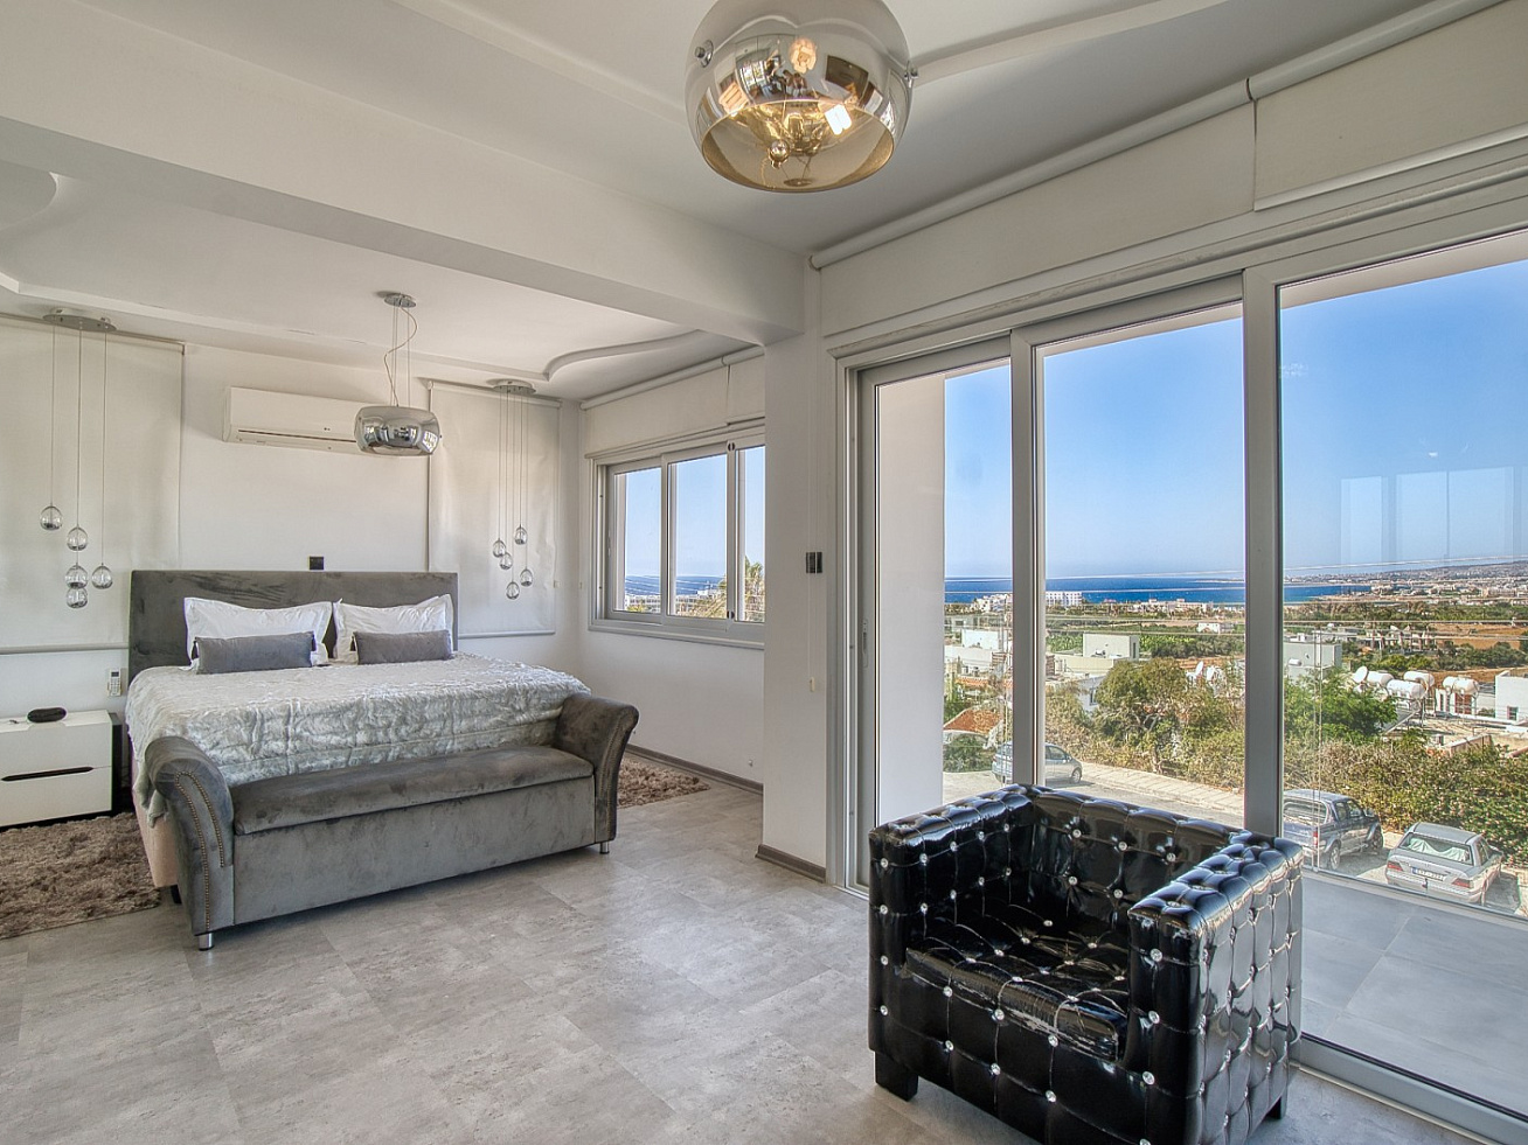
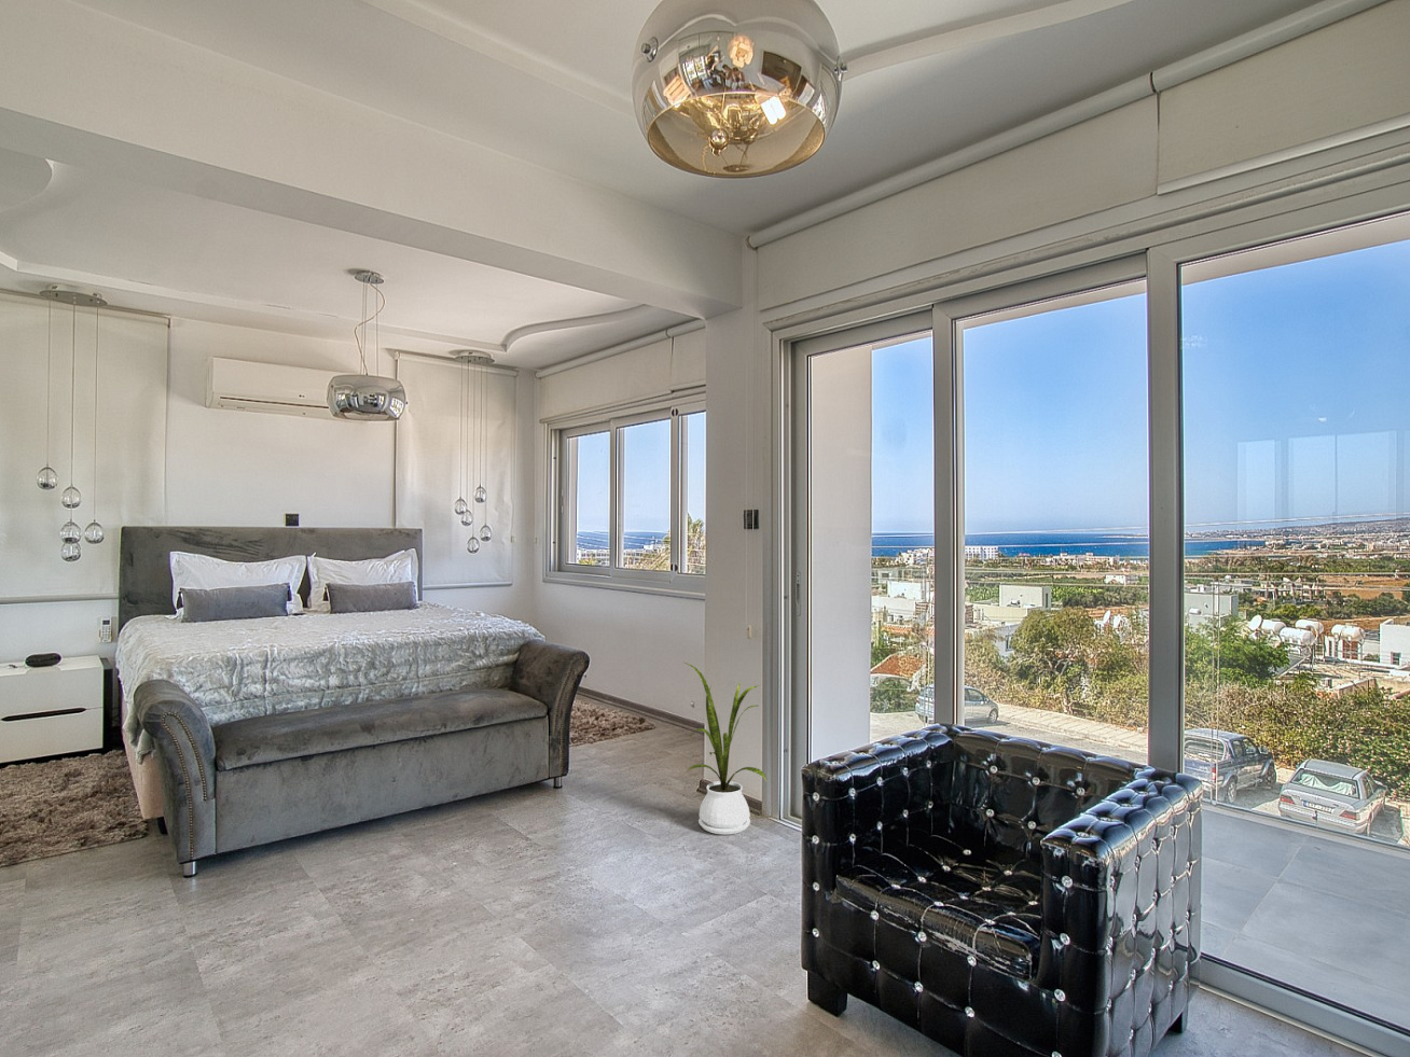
+ house plant (721, 745)
